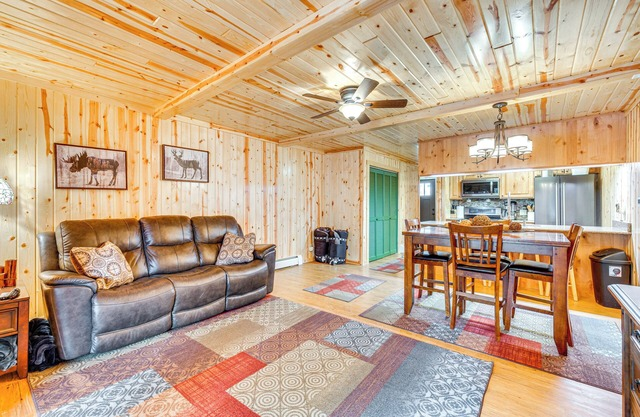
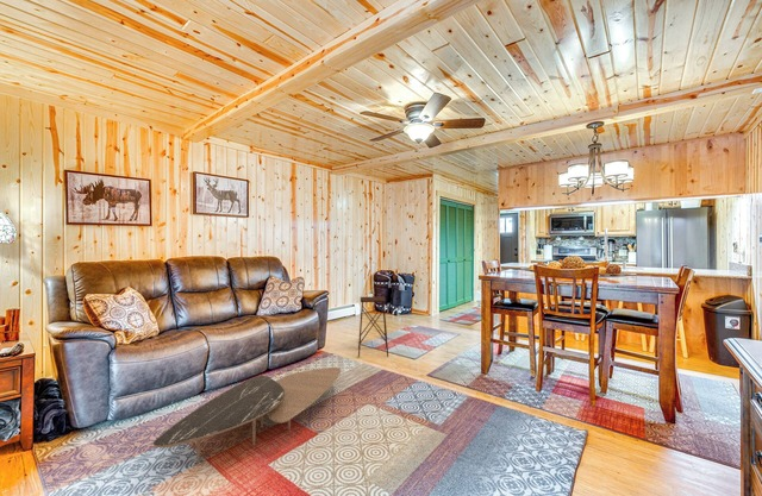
+ side table (373, 325)
+ coffee table (270, 407)
